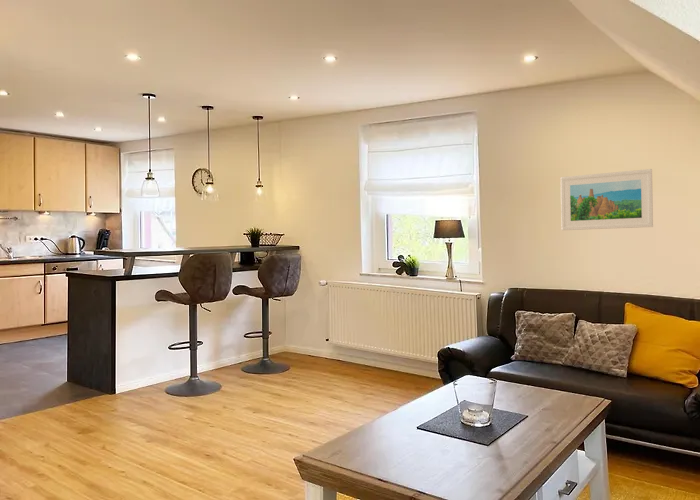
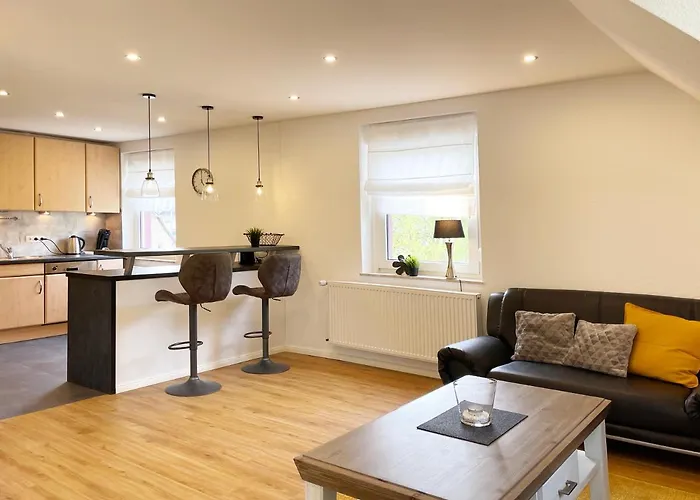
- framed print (604, 201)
